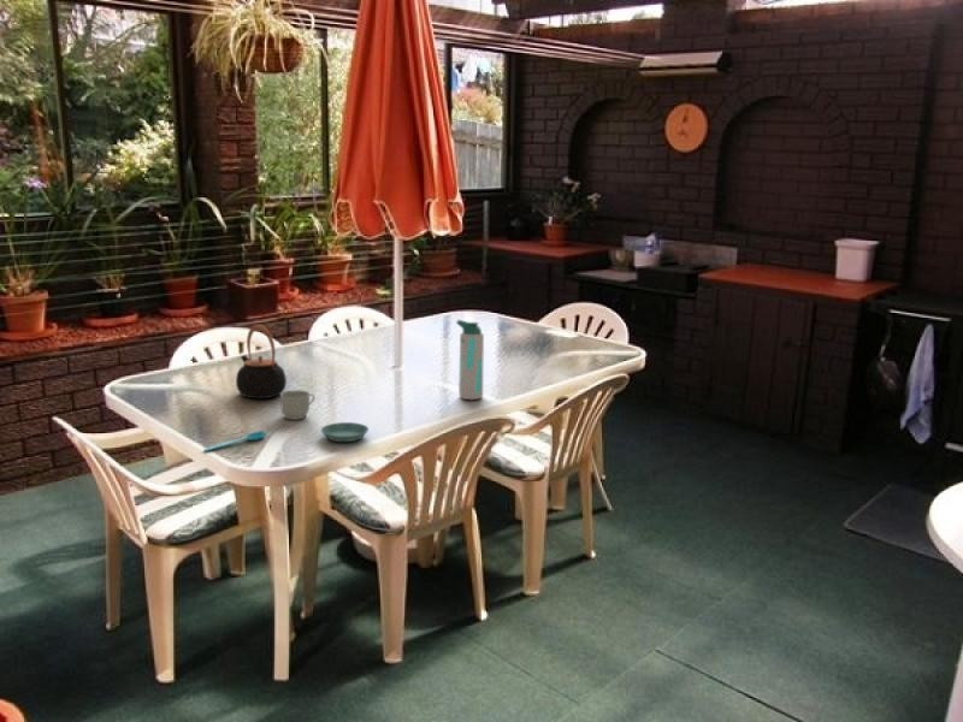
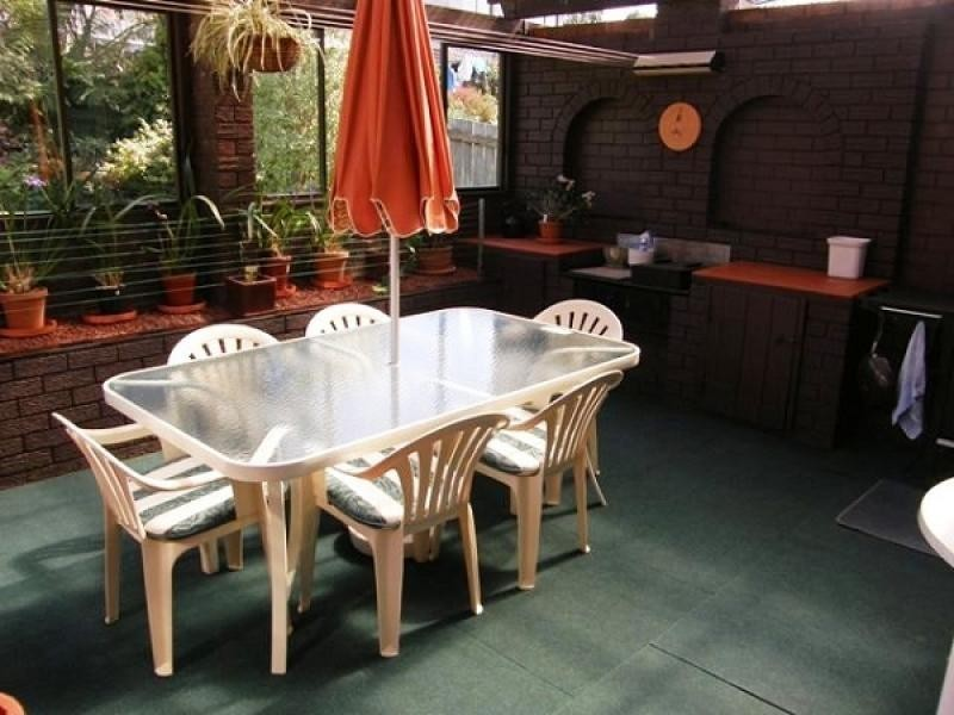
- water bottle (469, 359)
- teapot (258, 359)
- spoon (236, 440)
- saucer (344, 432)
- mug (299, 404)
